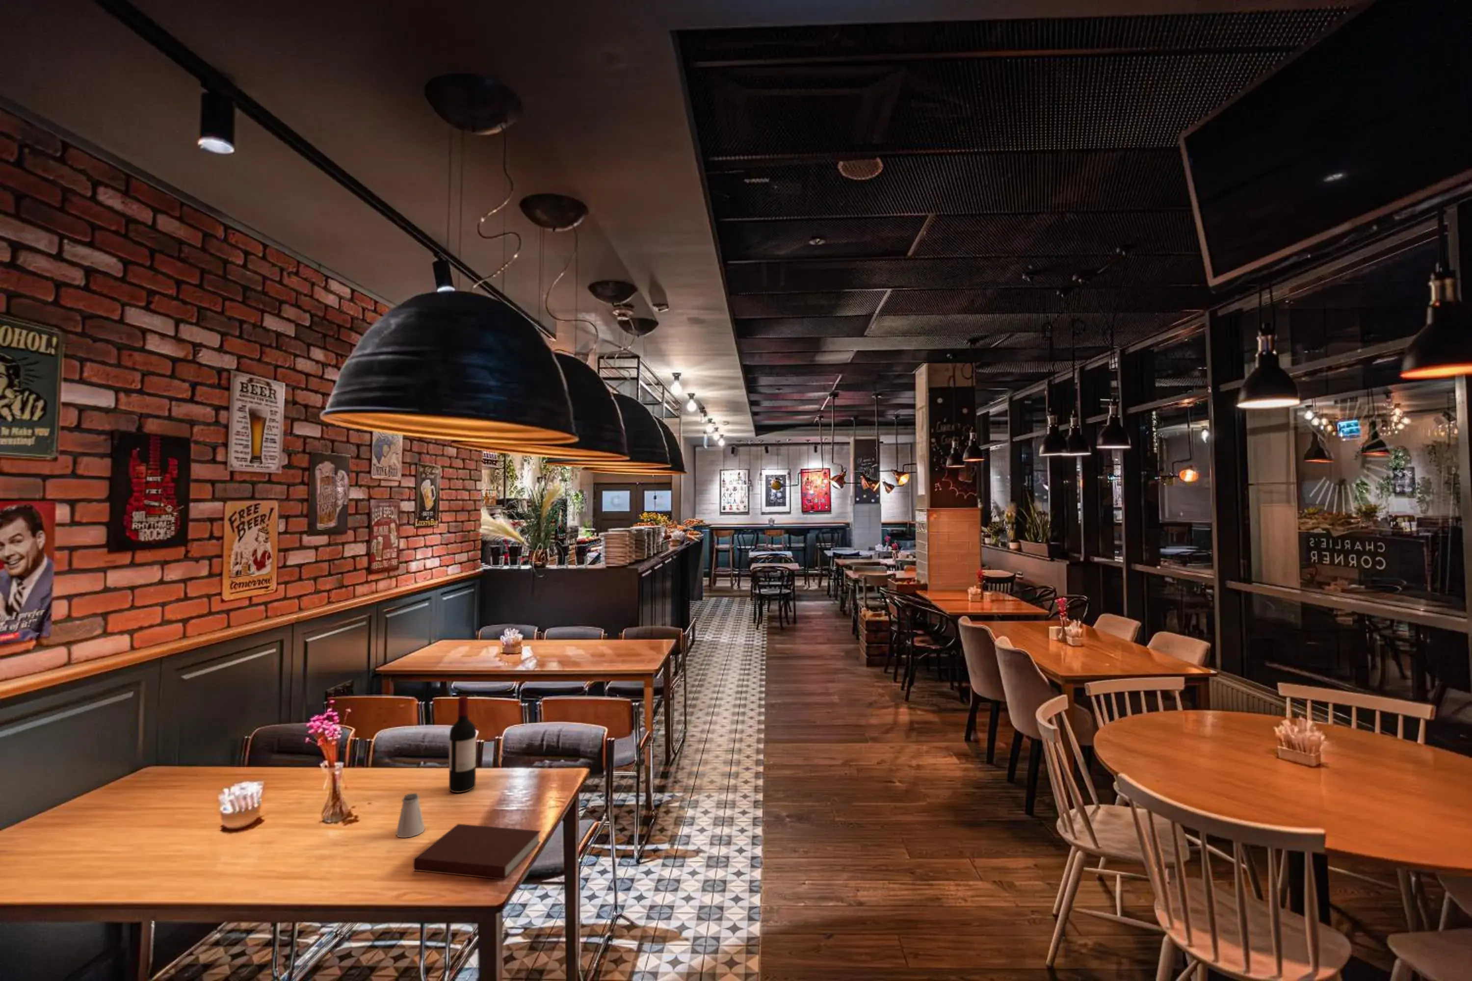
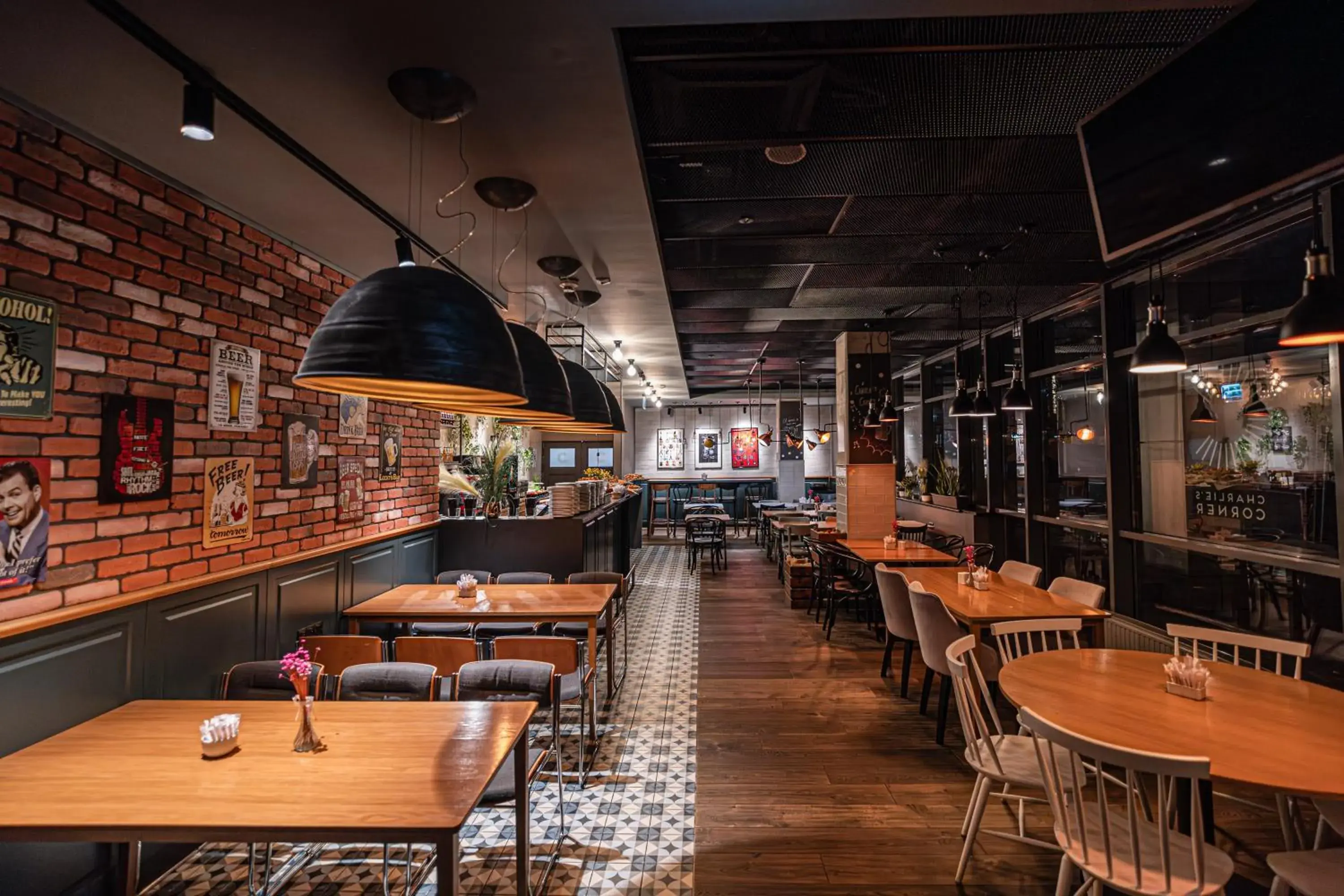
- wine bottle (462, 742)
- saltshaker (411, 813)
- notebook (480, 850)
